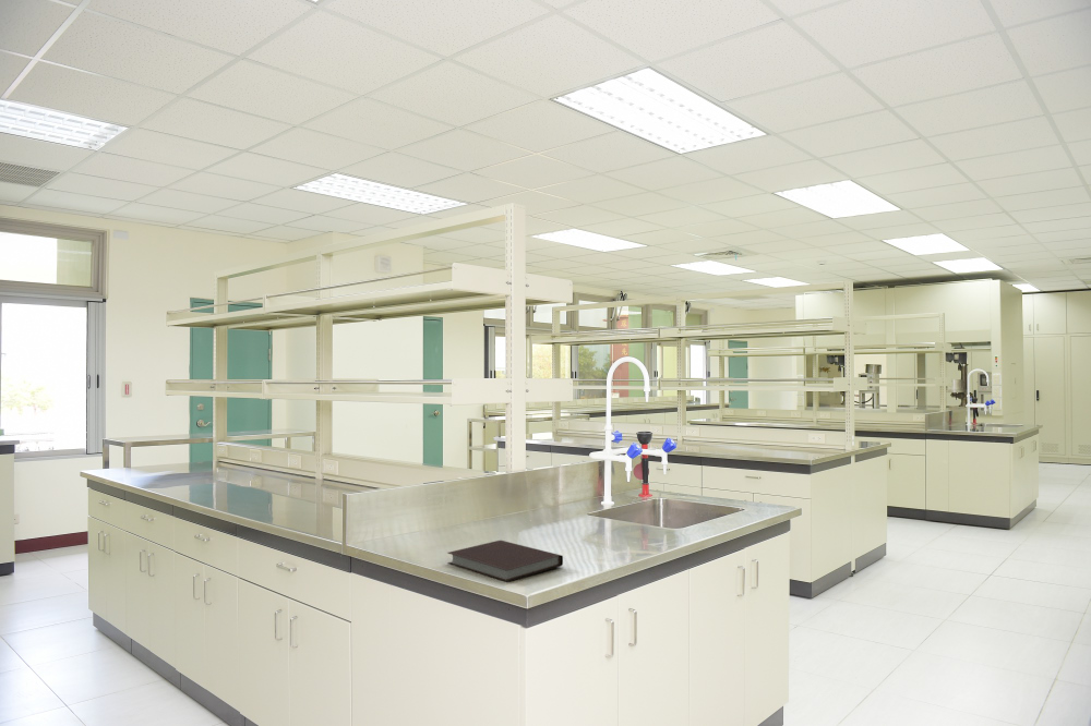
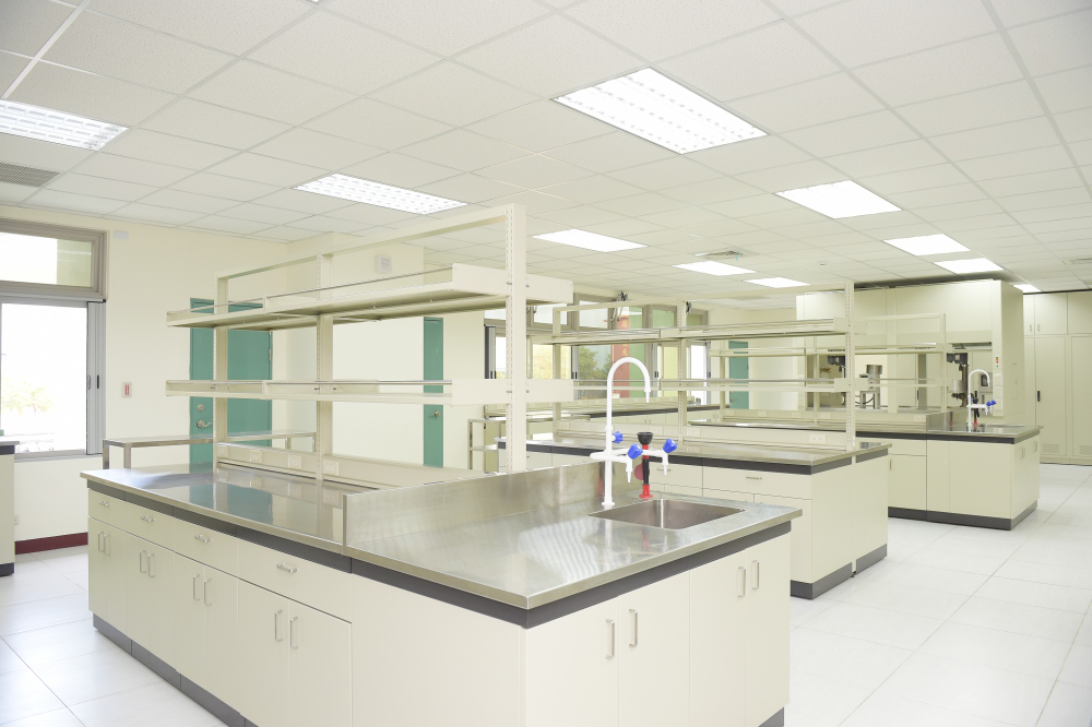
- notebook (504, 558)
